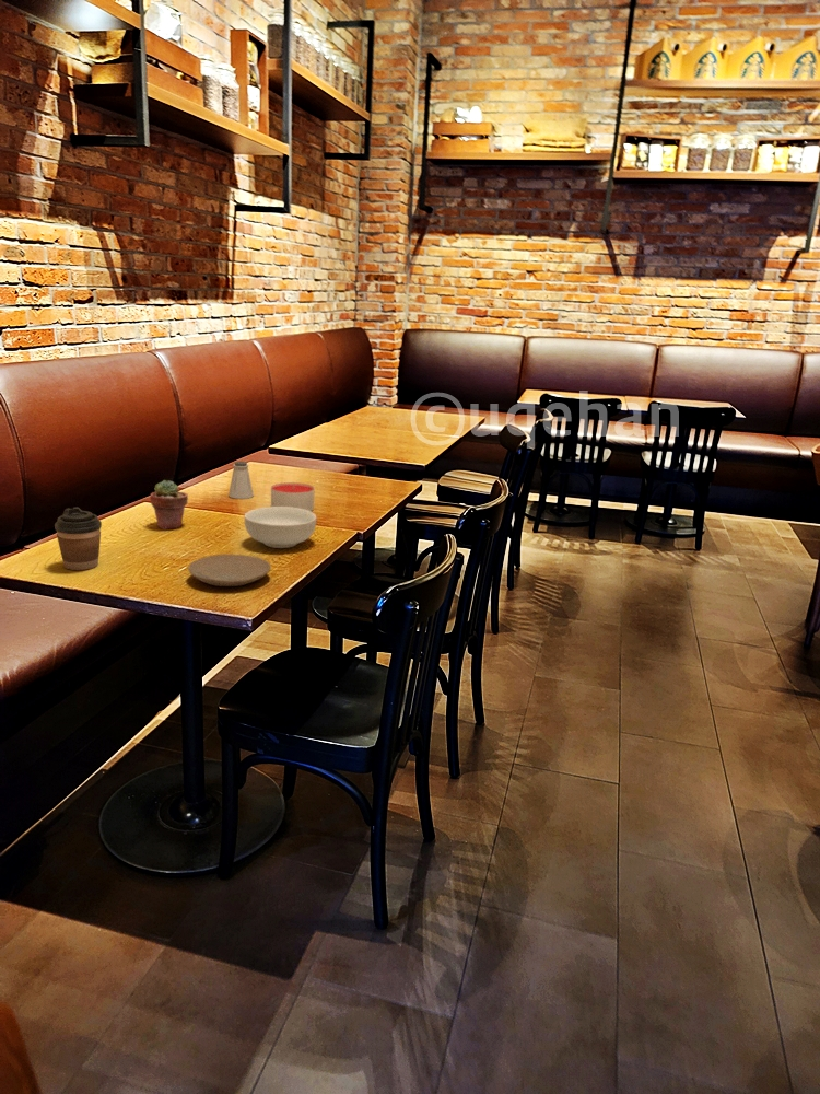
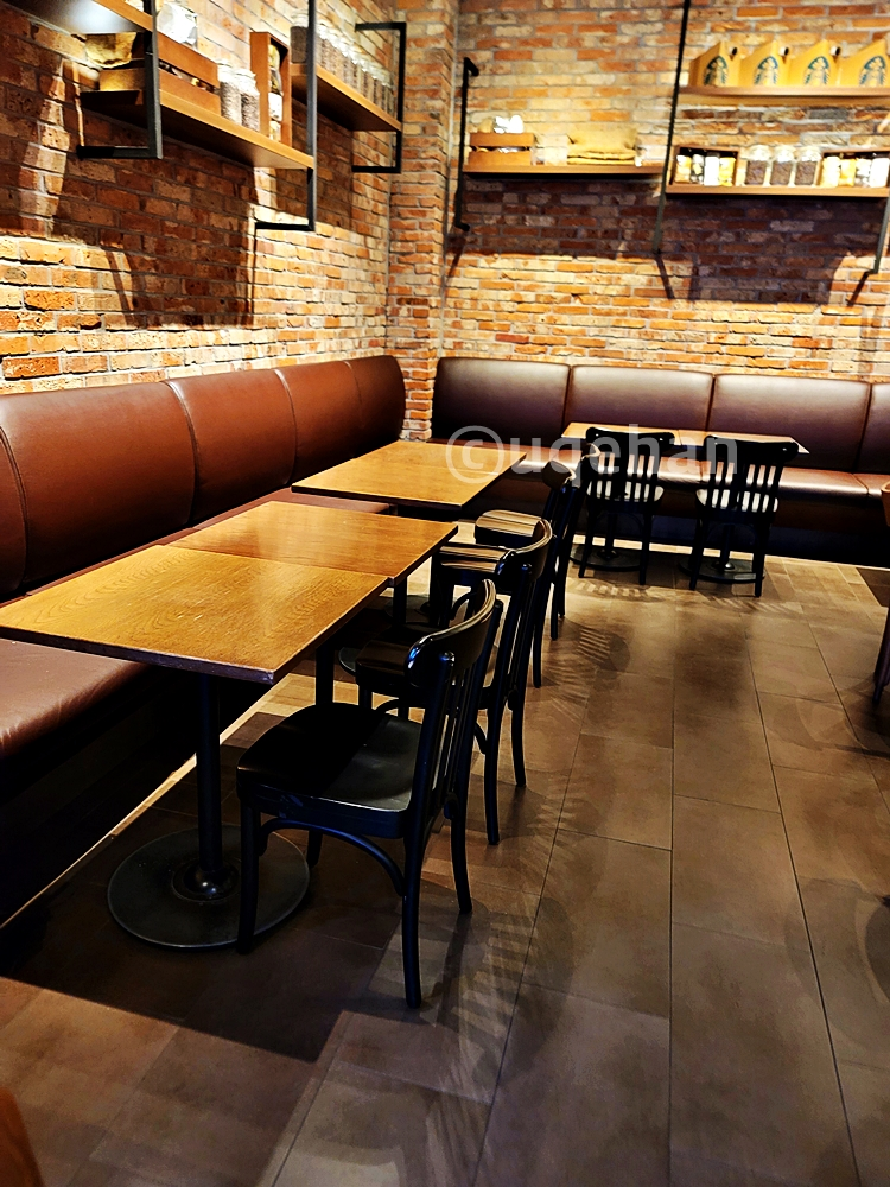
- cereal bowl (280, 528)
- coffee cup (79, 537)
- potted succulent (168, 503)
- saltshaker (241, 479)
- plate (230, 572)
- candle (292, 497)
